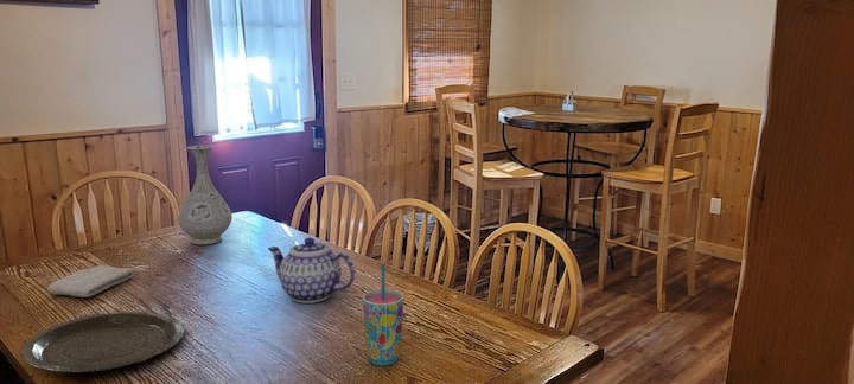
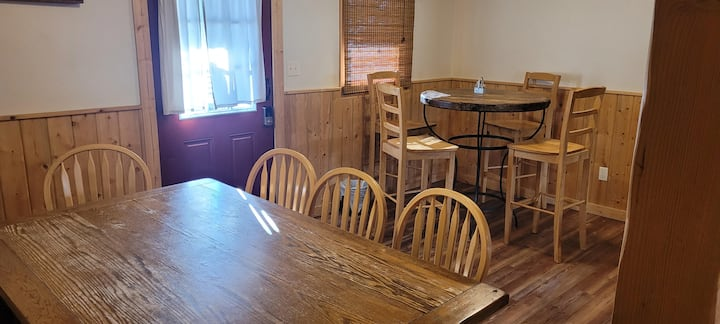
- cup (383, 313)
- washcloth (93, 280)
- vase (203, 193)
- teapot (310, 267)
- plate (106, 340)
